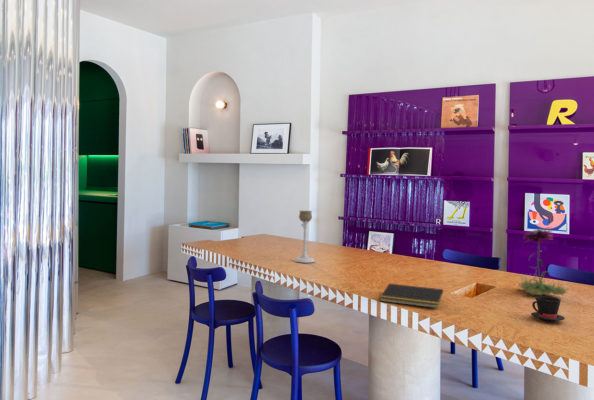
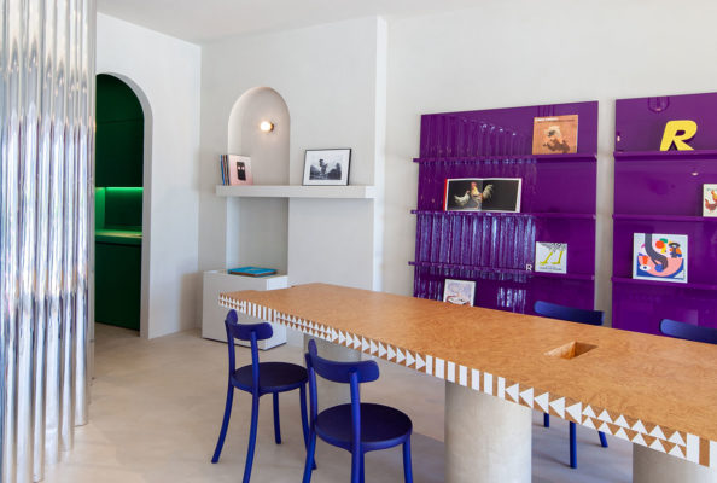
- candle holder (305, 235)
- flower (540, 260)
- notepad (411, 295)
- teacup (546, 309)
